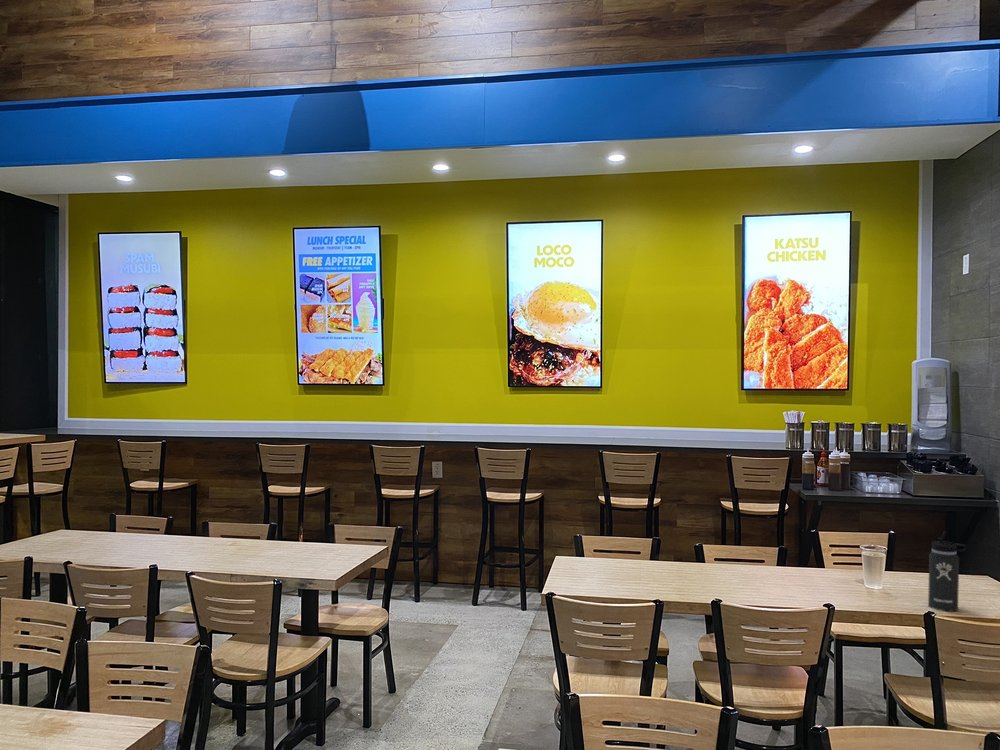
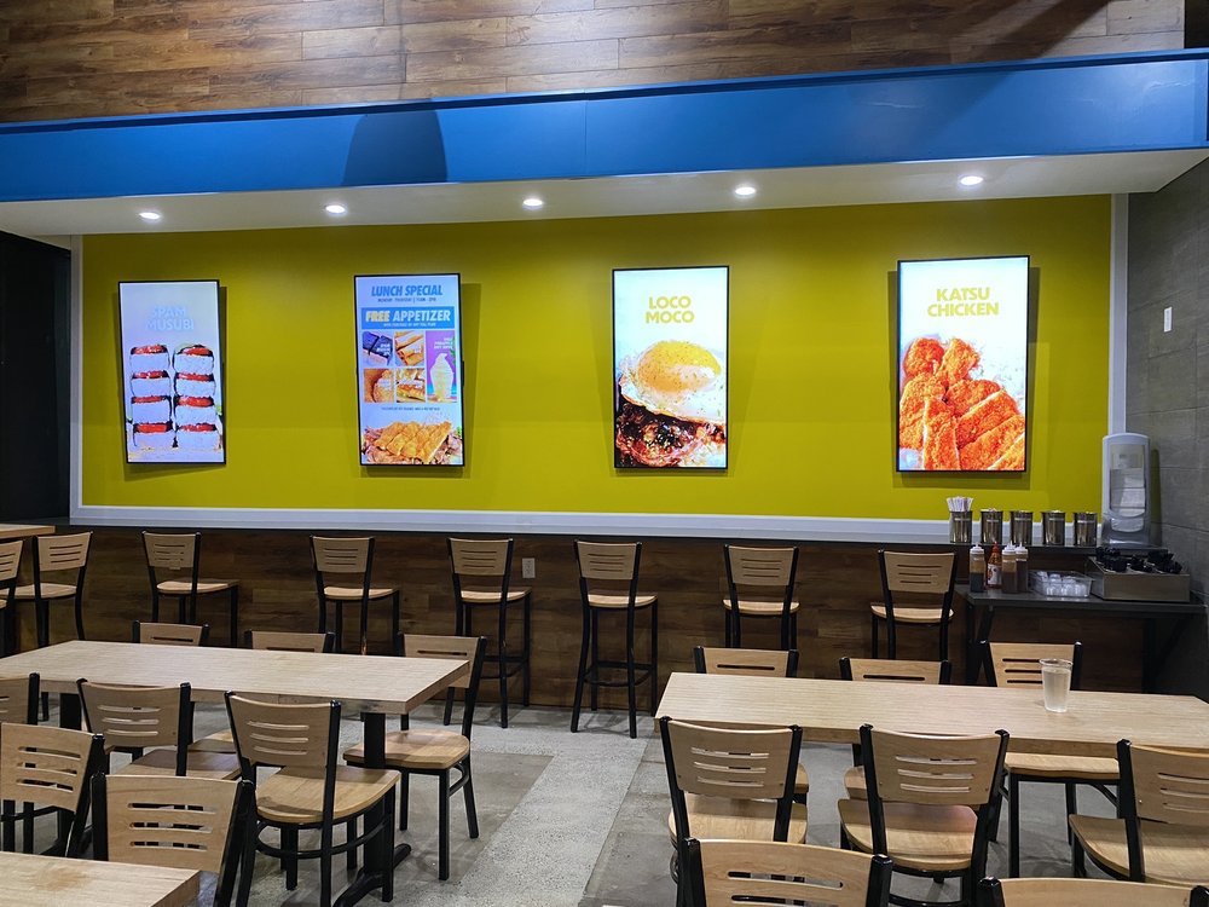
- thermos bottle (947, 569)
